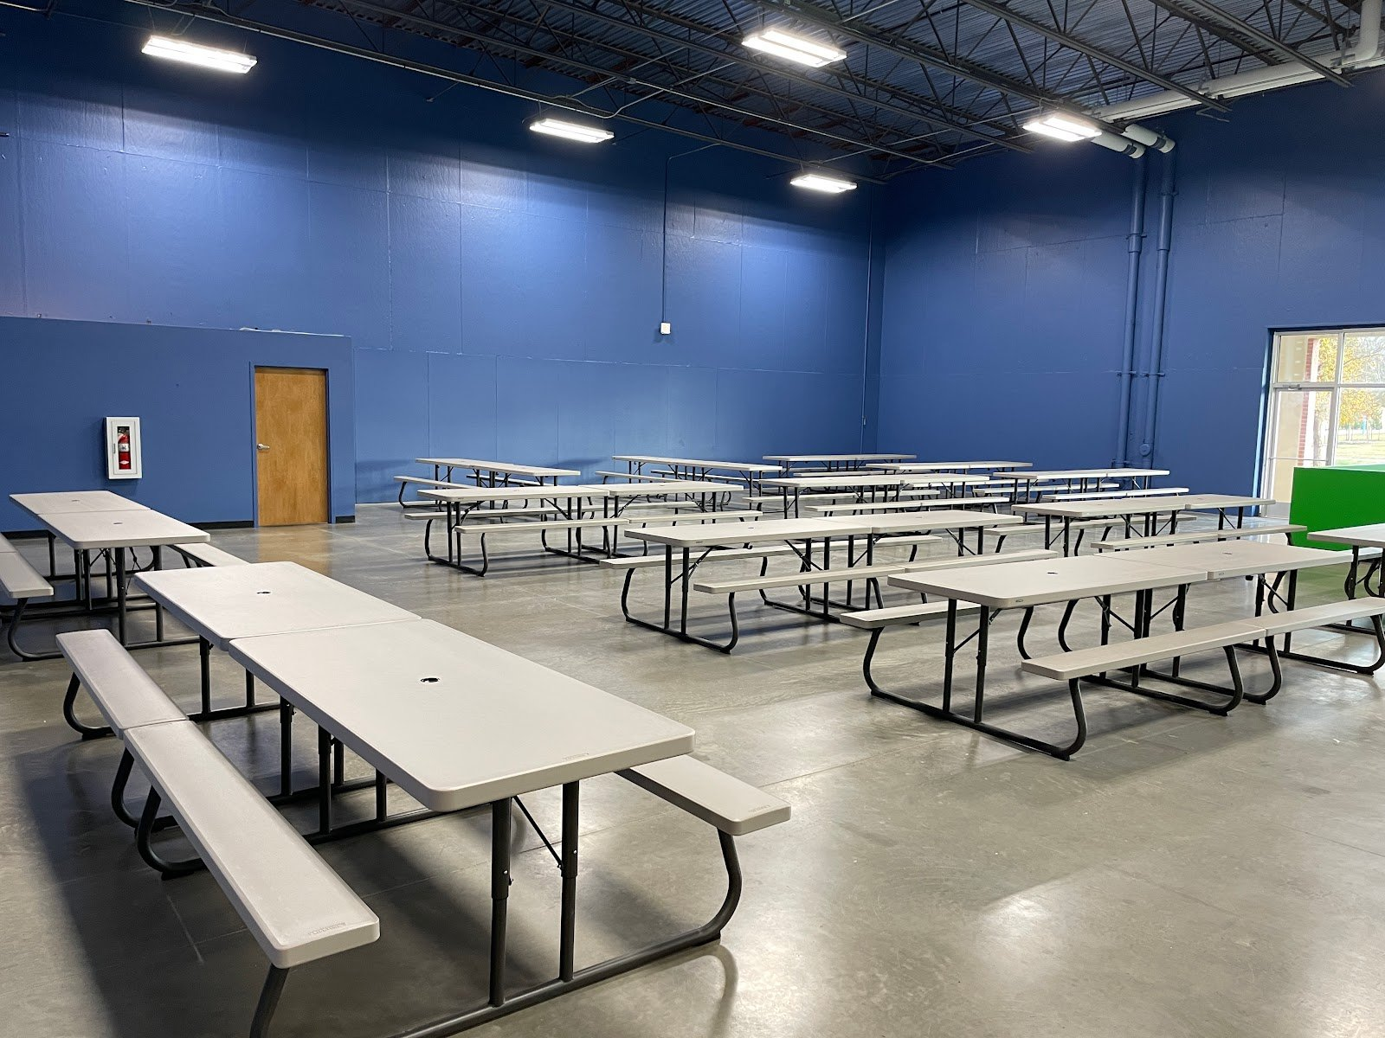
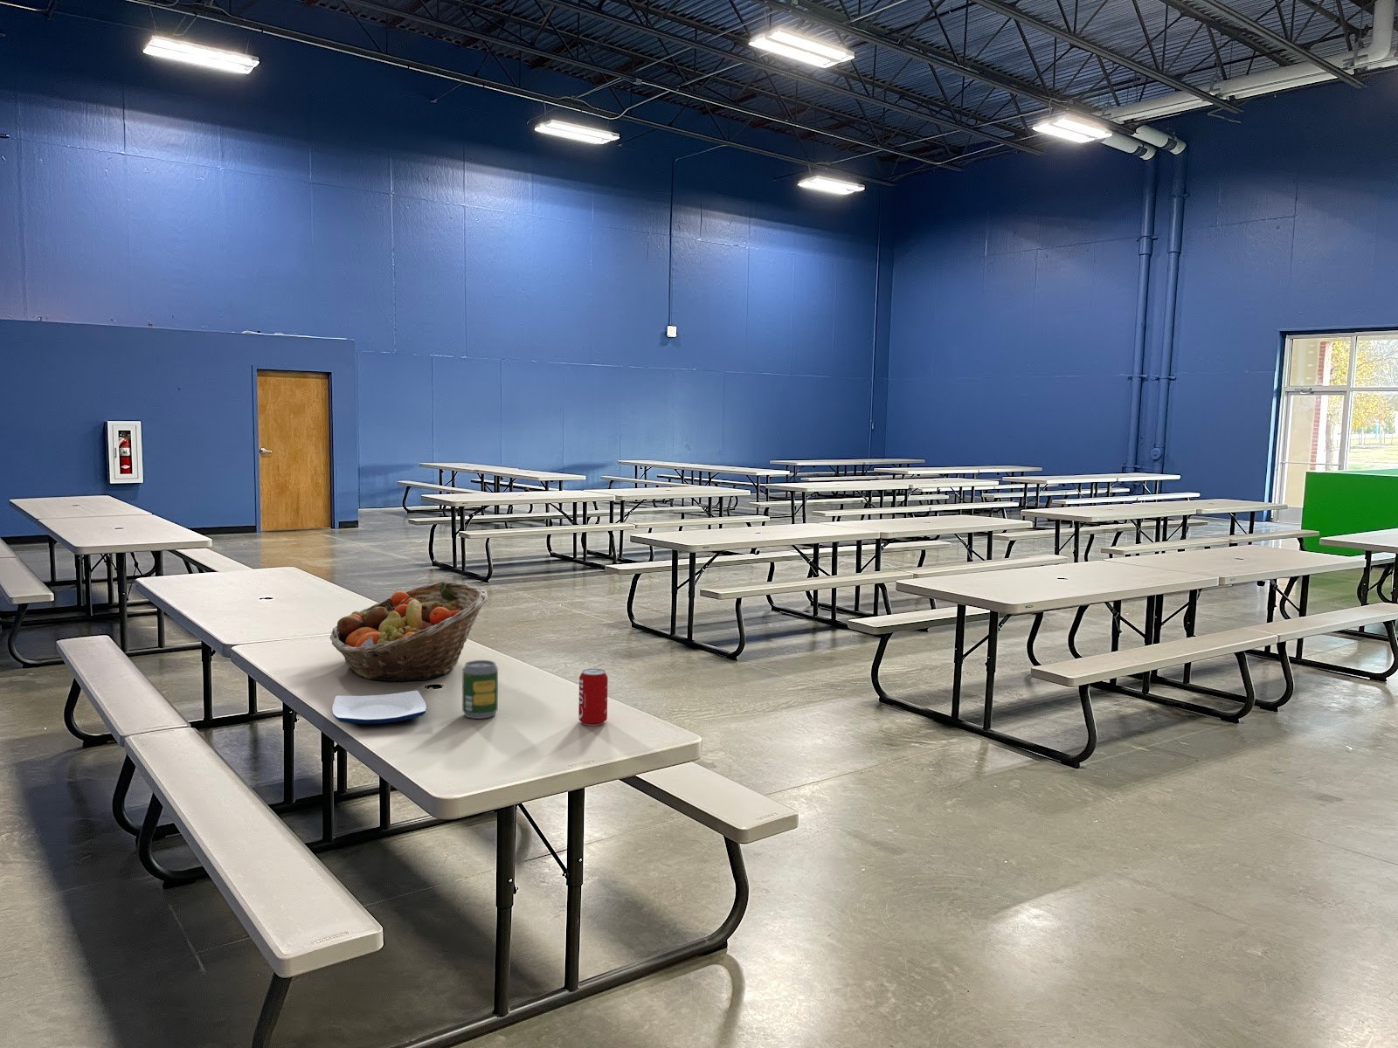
+ plate (379, 708)
+ soda can (480, 688)
+ beverage can (592, 696)
+ fruit basket (409, 627)
